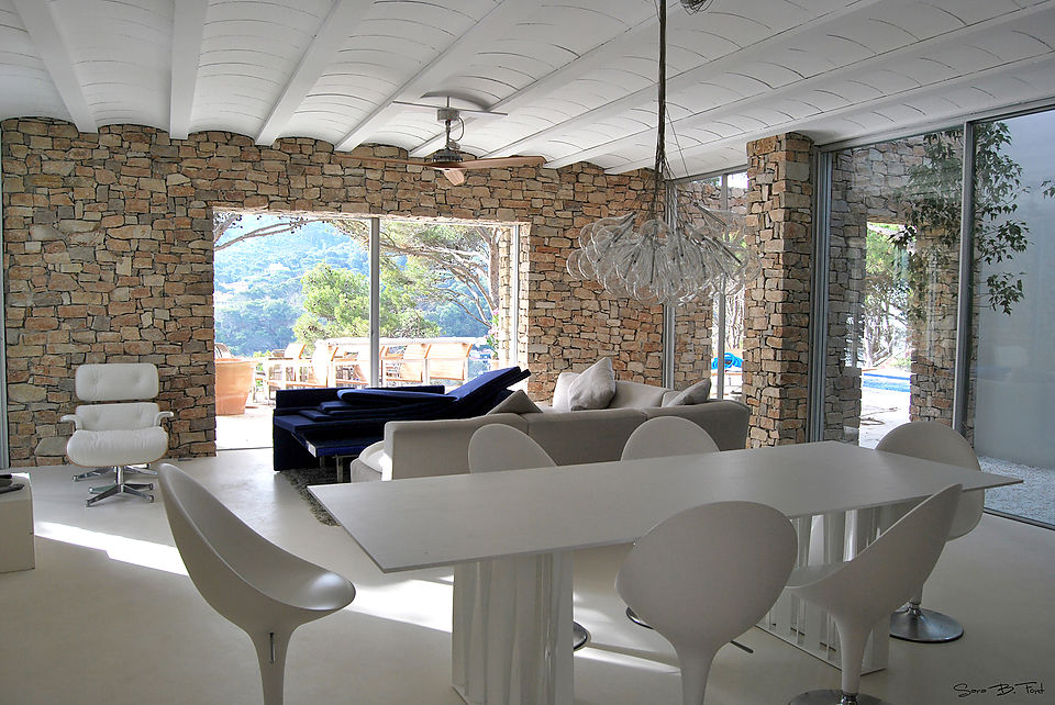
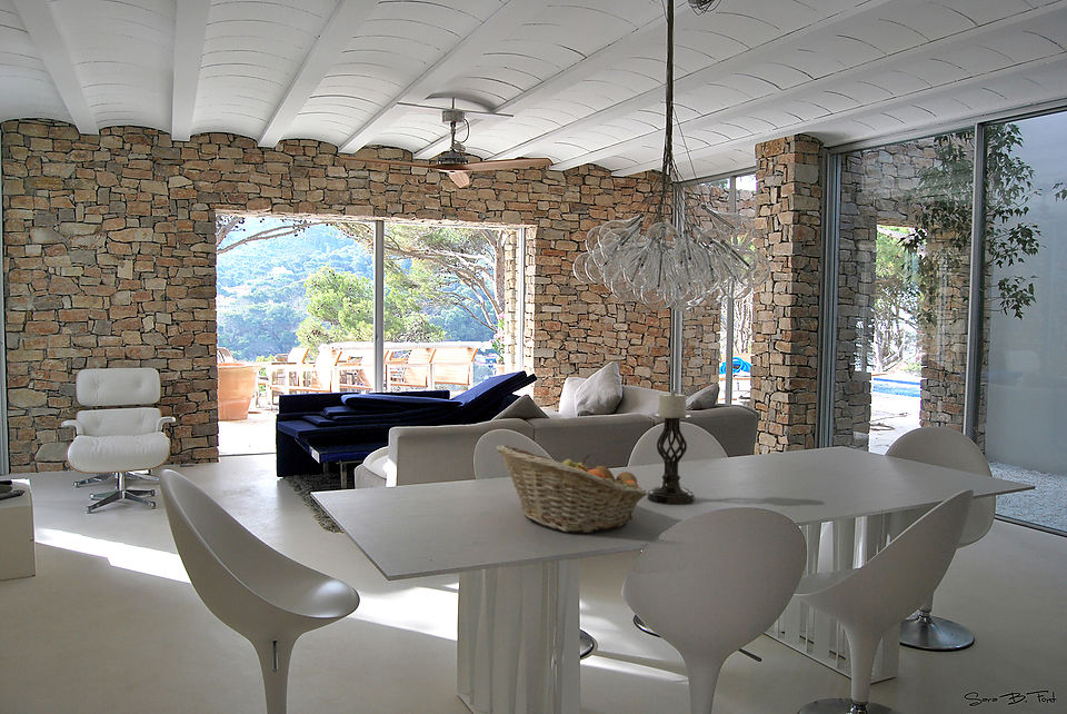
+ fruit basket (568, 483)
+ candle holder (671, 445)
